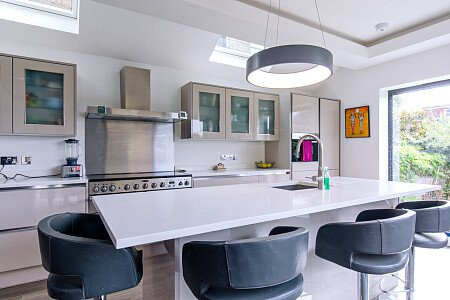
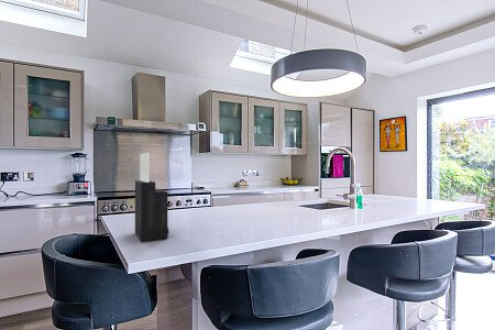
+ knife block (153, 194)
